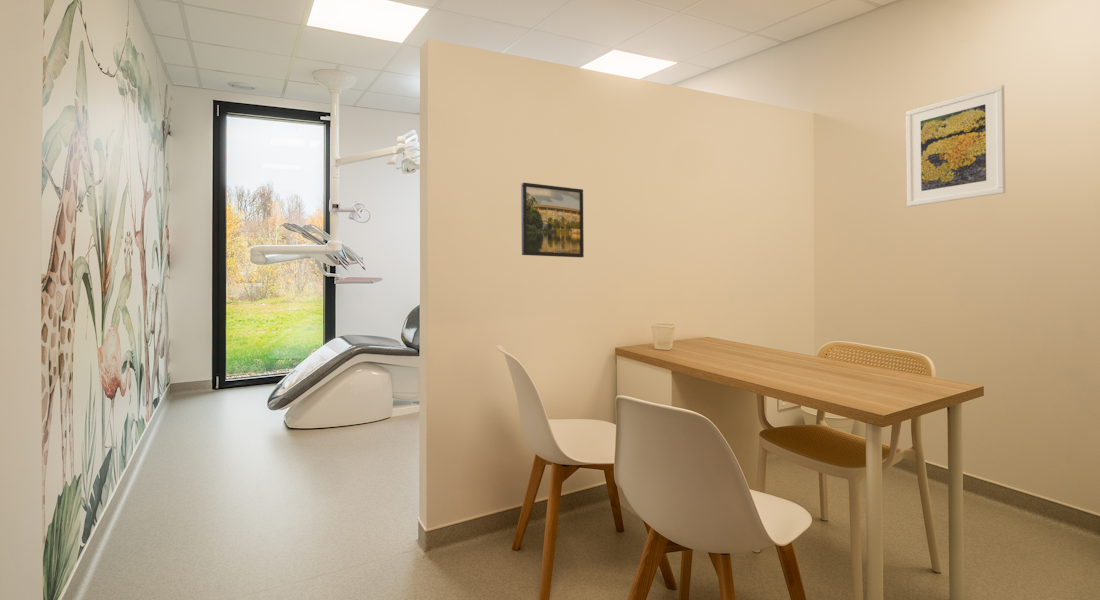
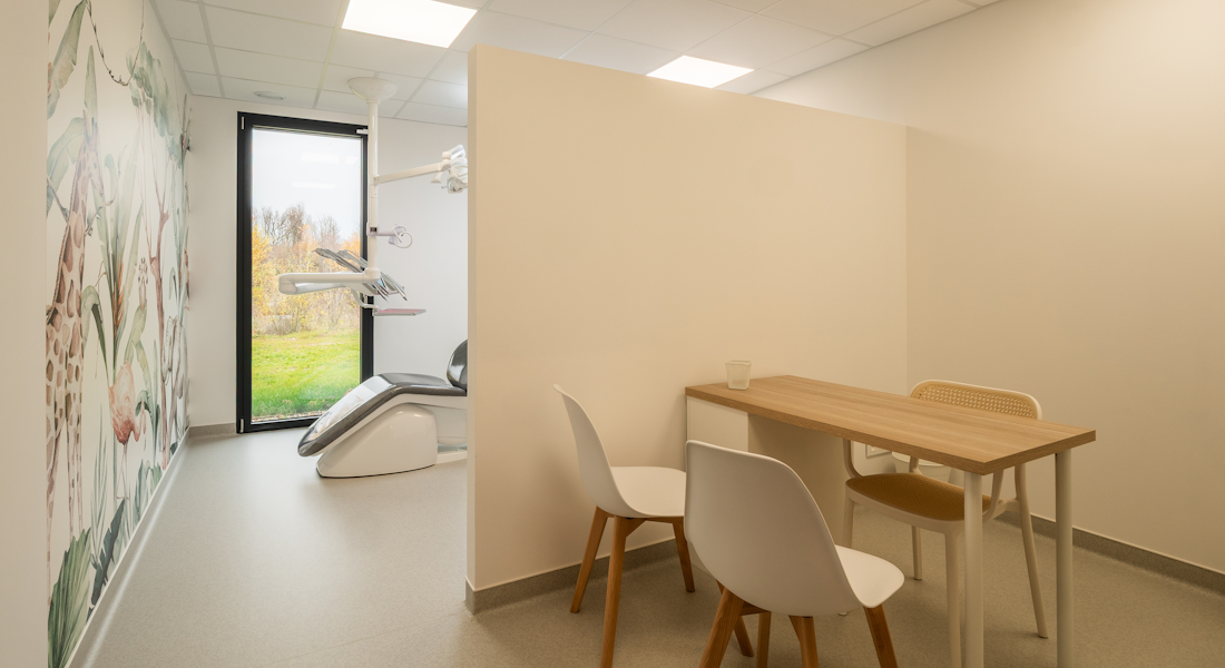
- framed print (553, 221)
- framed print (952, 149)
